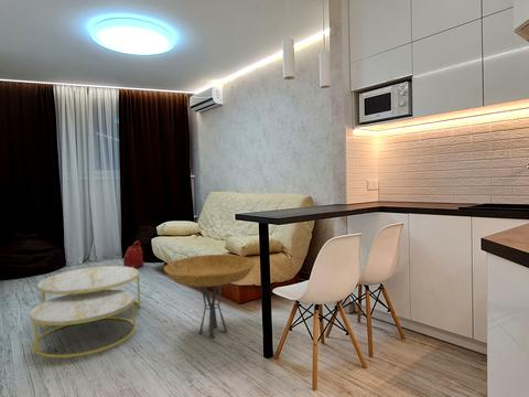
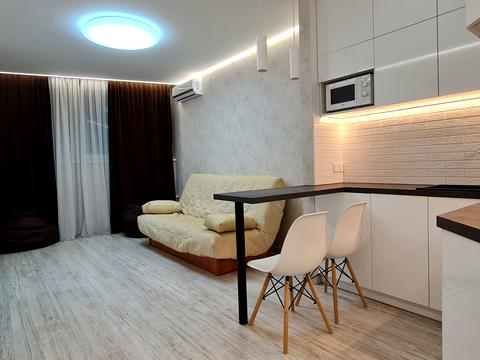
- coffee table (88, 303)
- side table (213, 298)
- backpack (133, 254)
